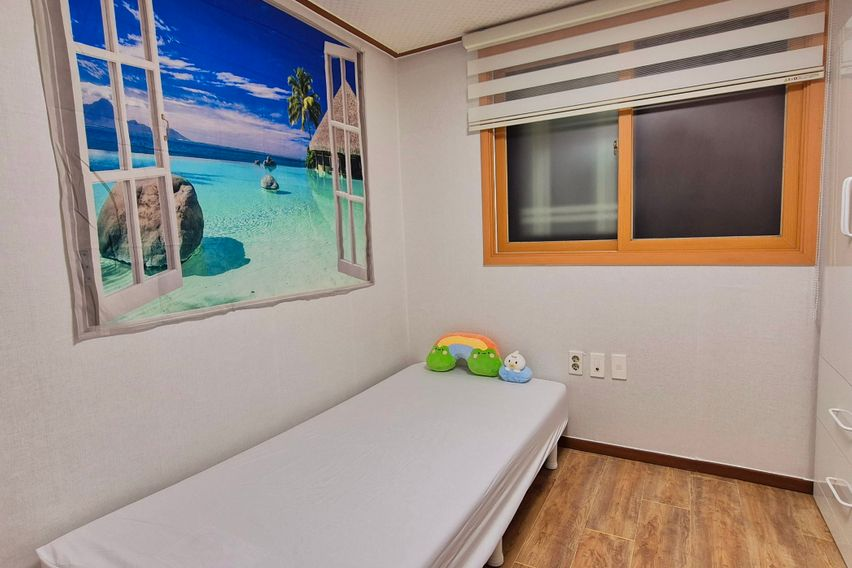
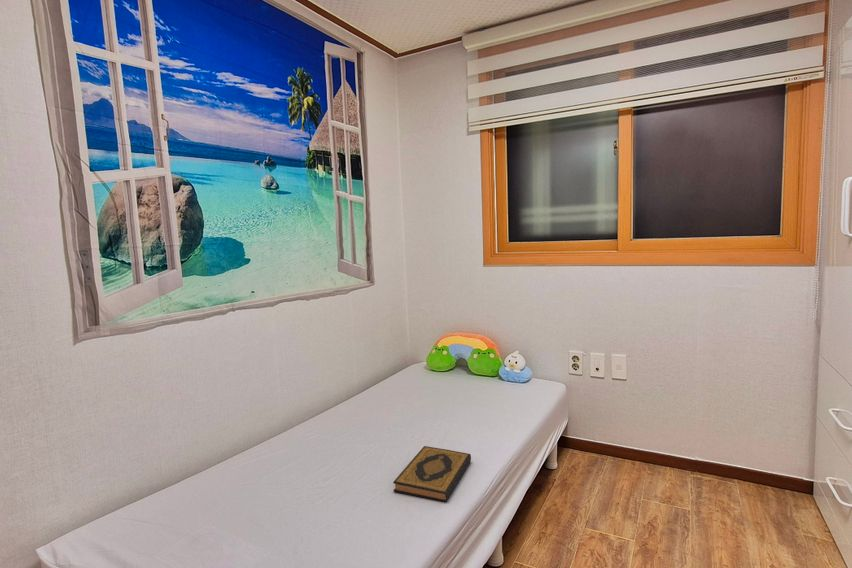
+ hardback book (434, 471)
